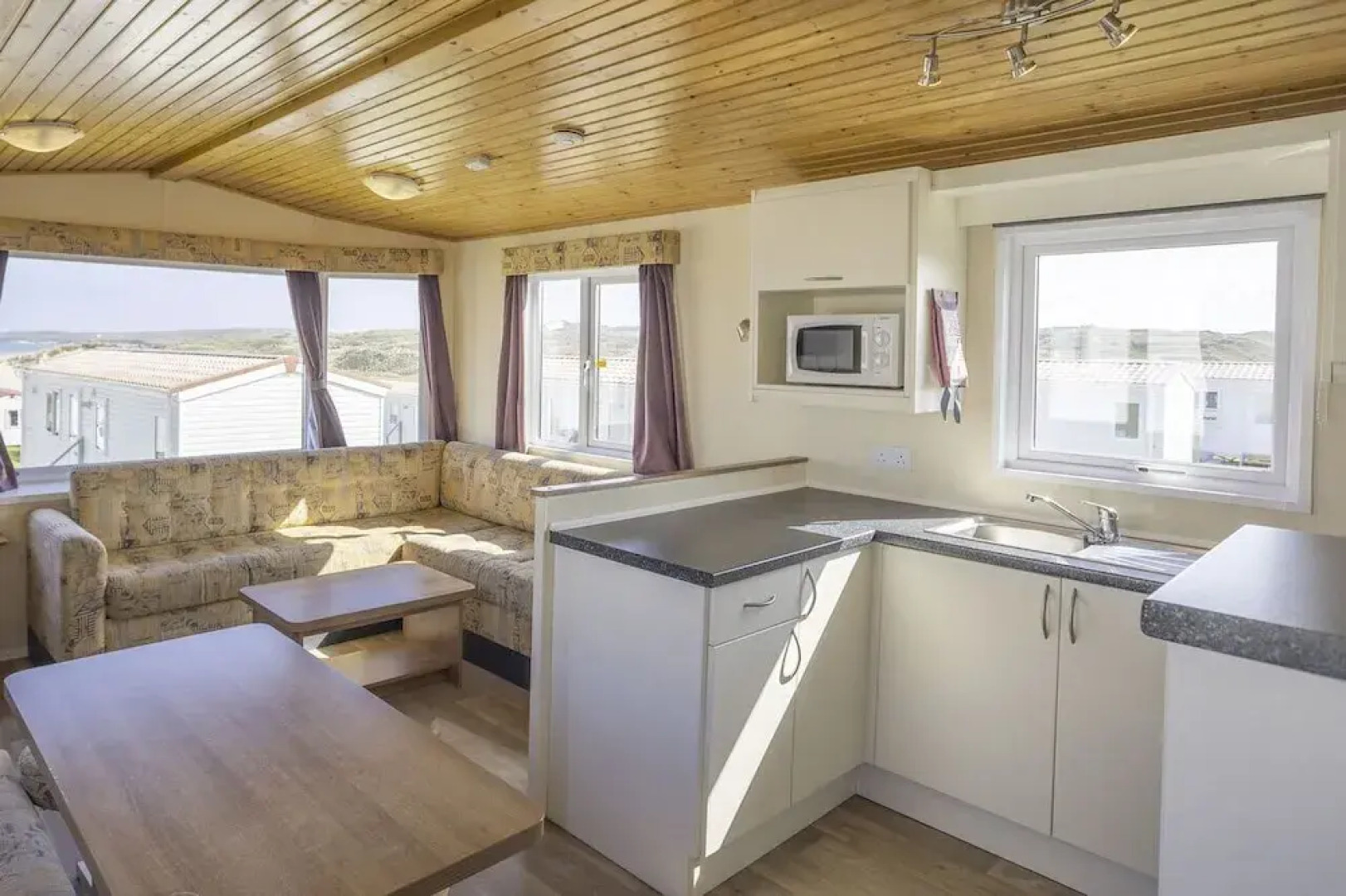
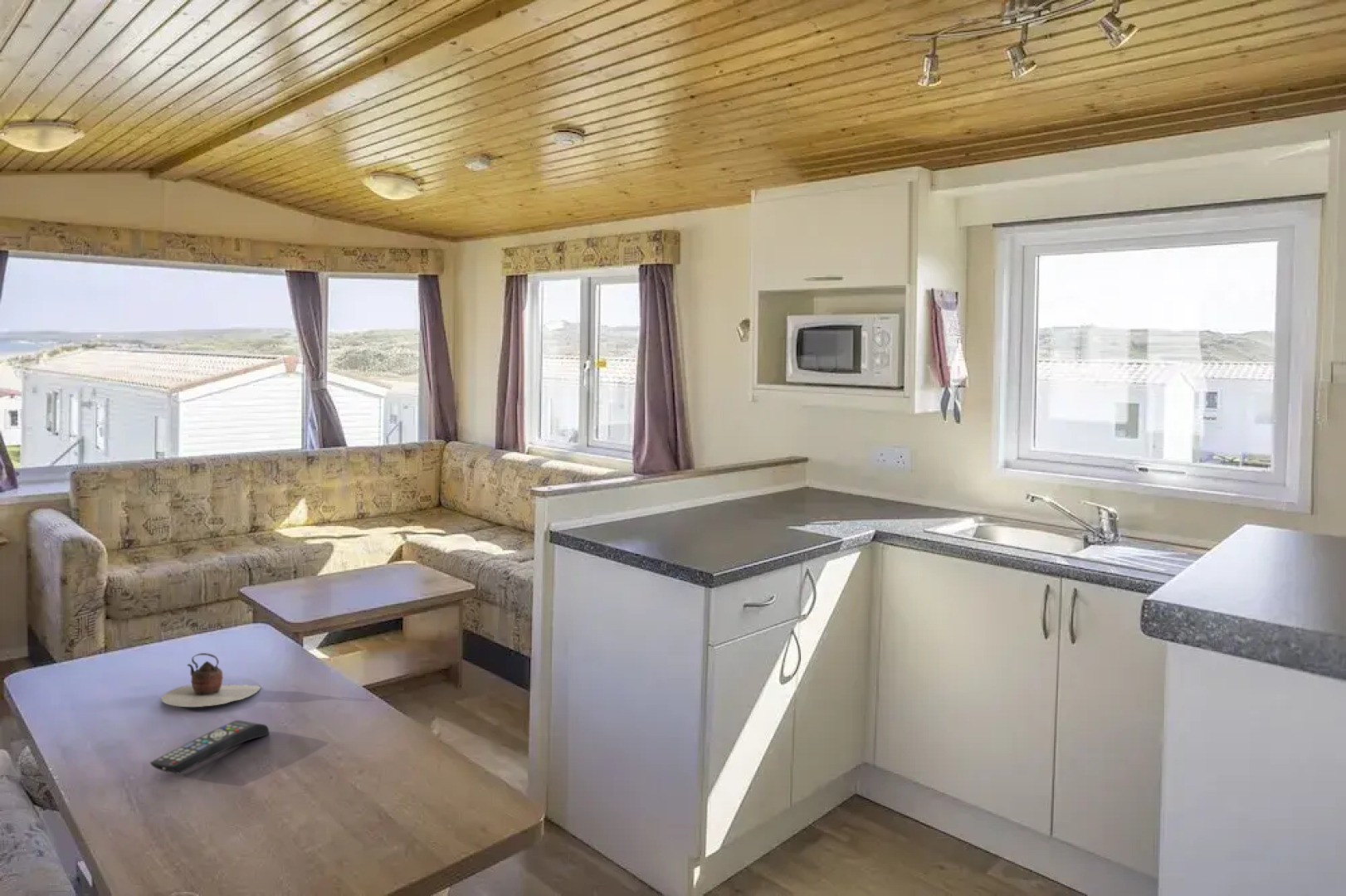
+ remote control (213, 744)
+ teapot (212, 673)
